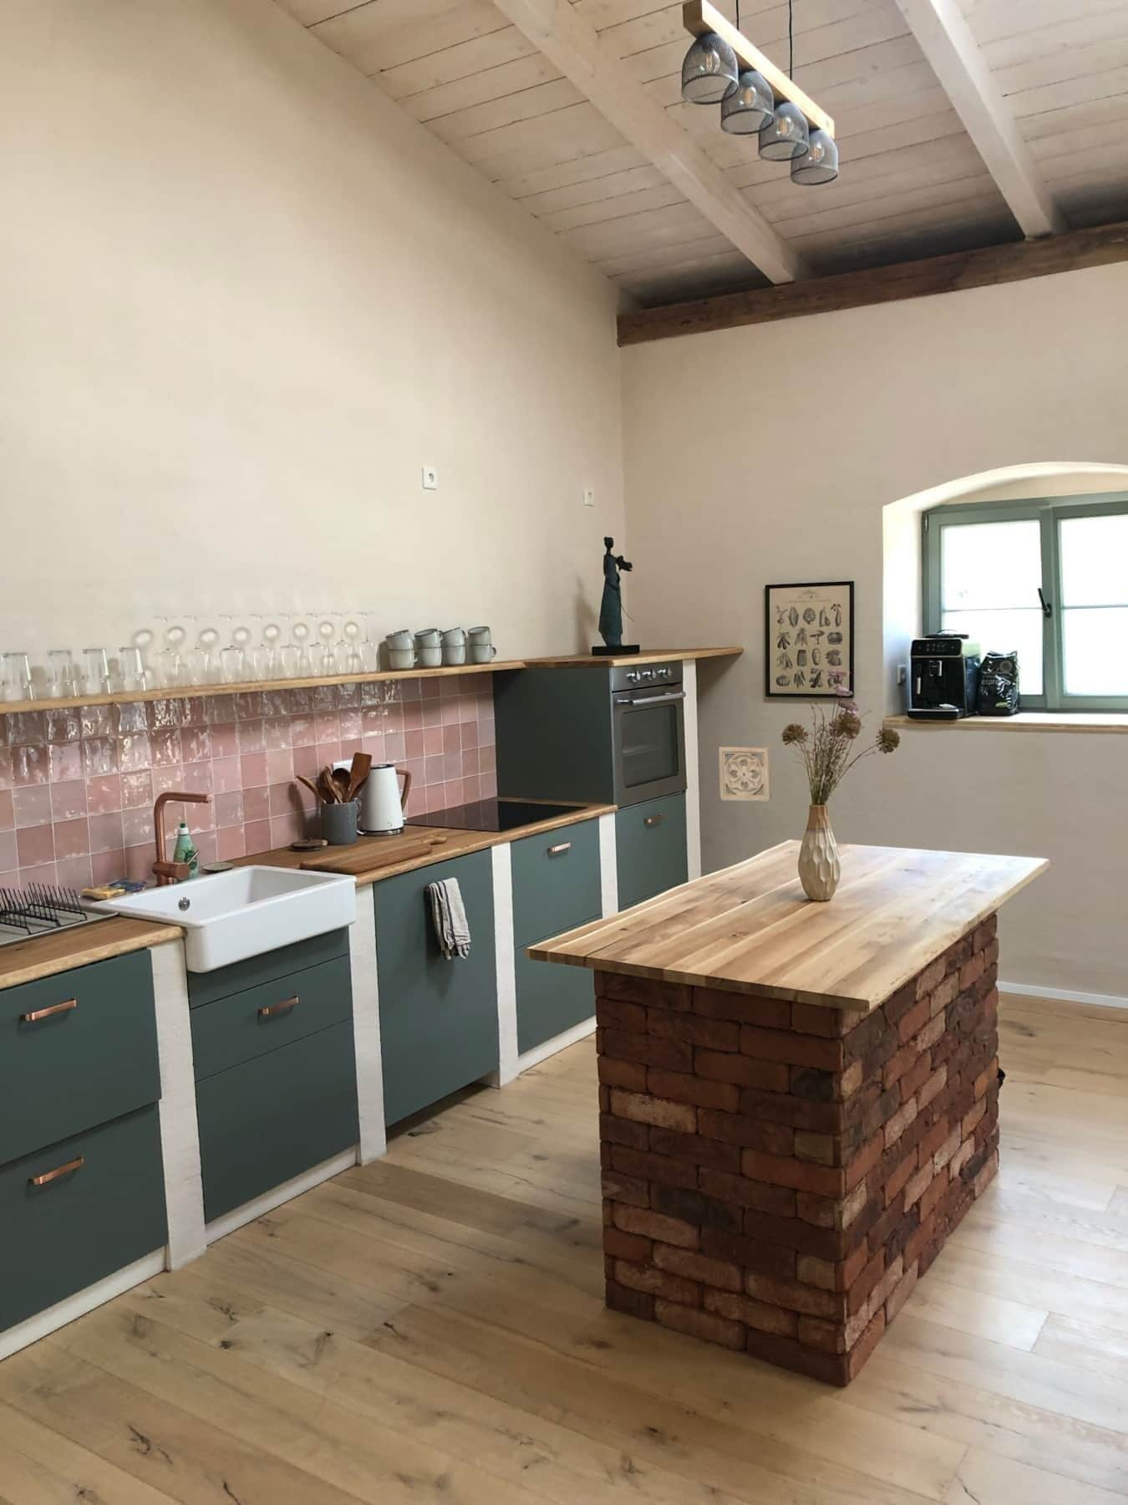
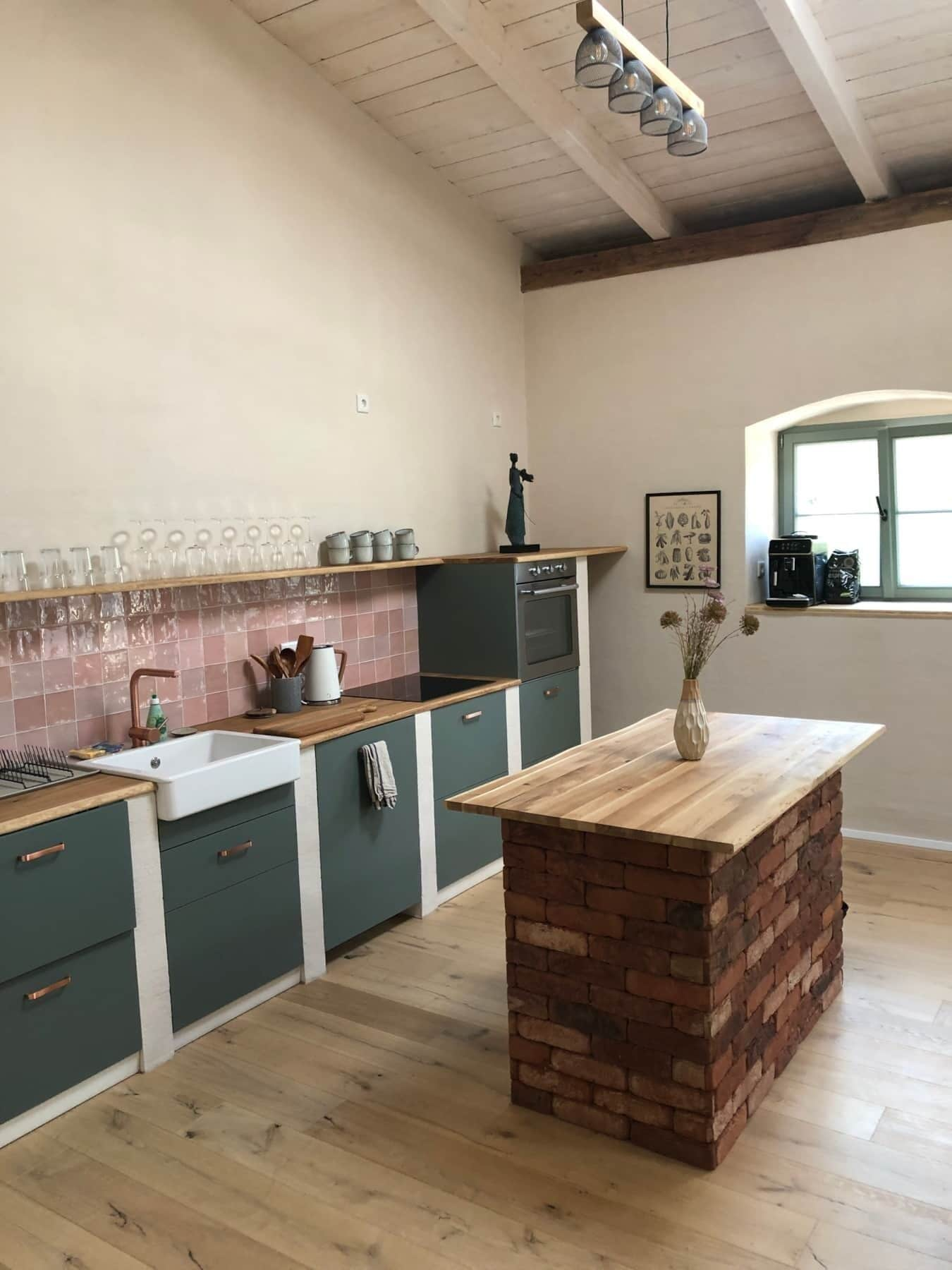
- wall ornament (745, 774)
